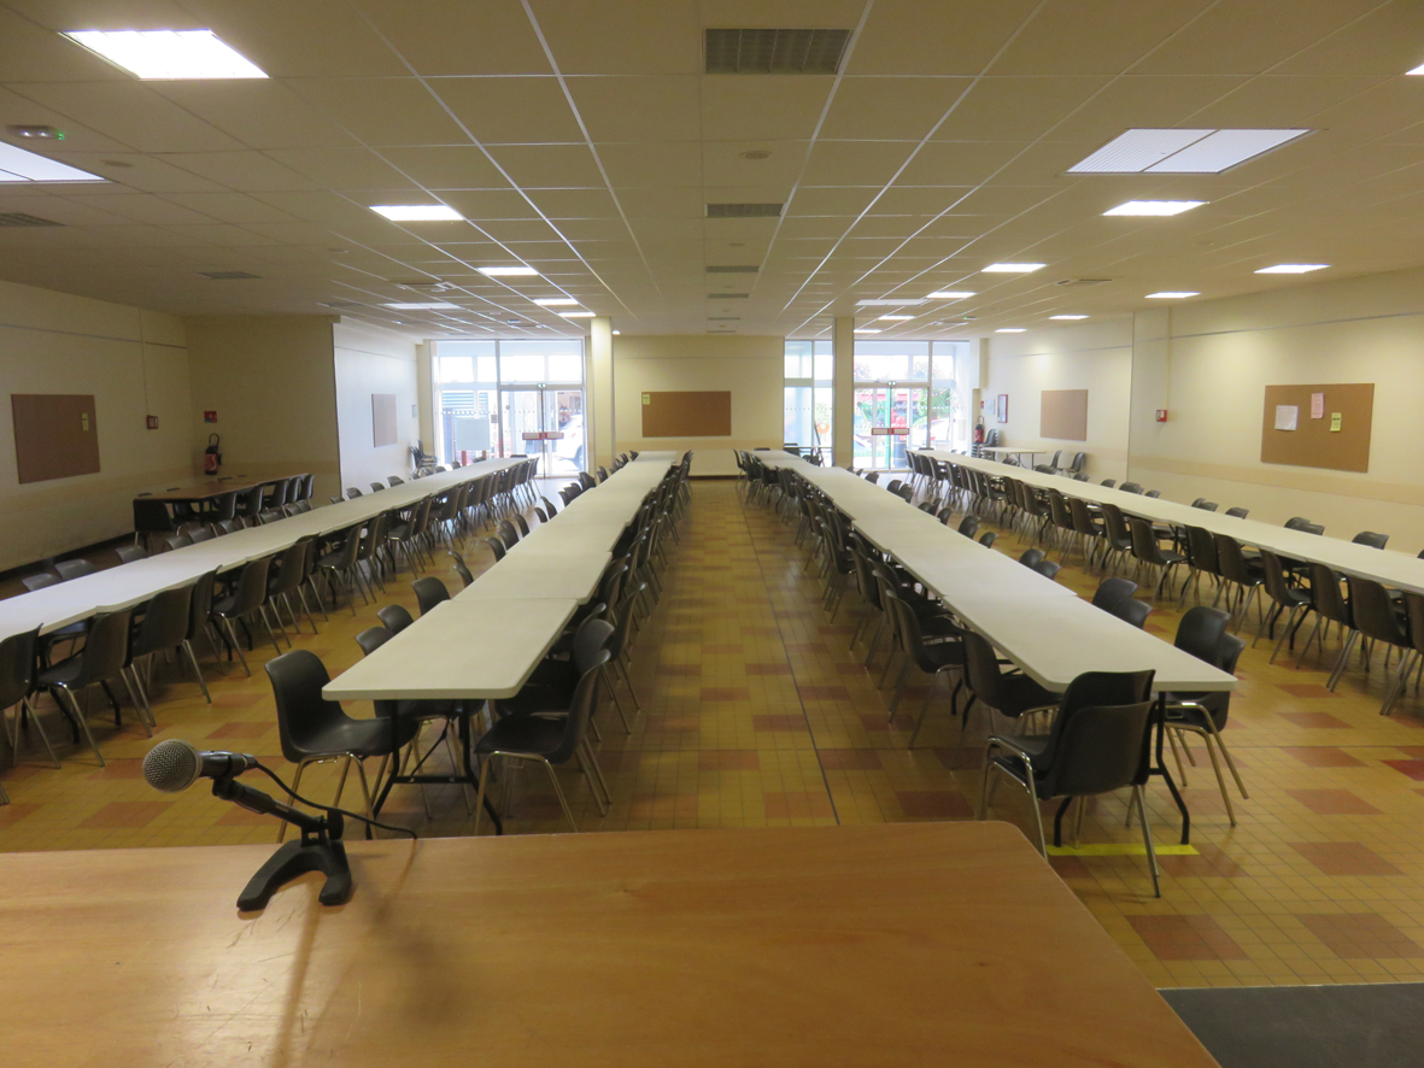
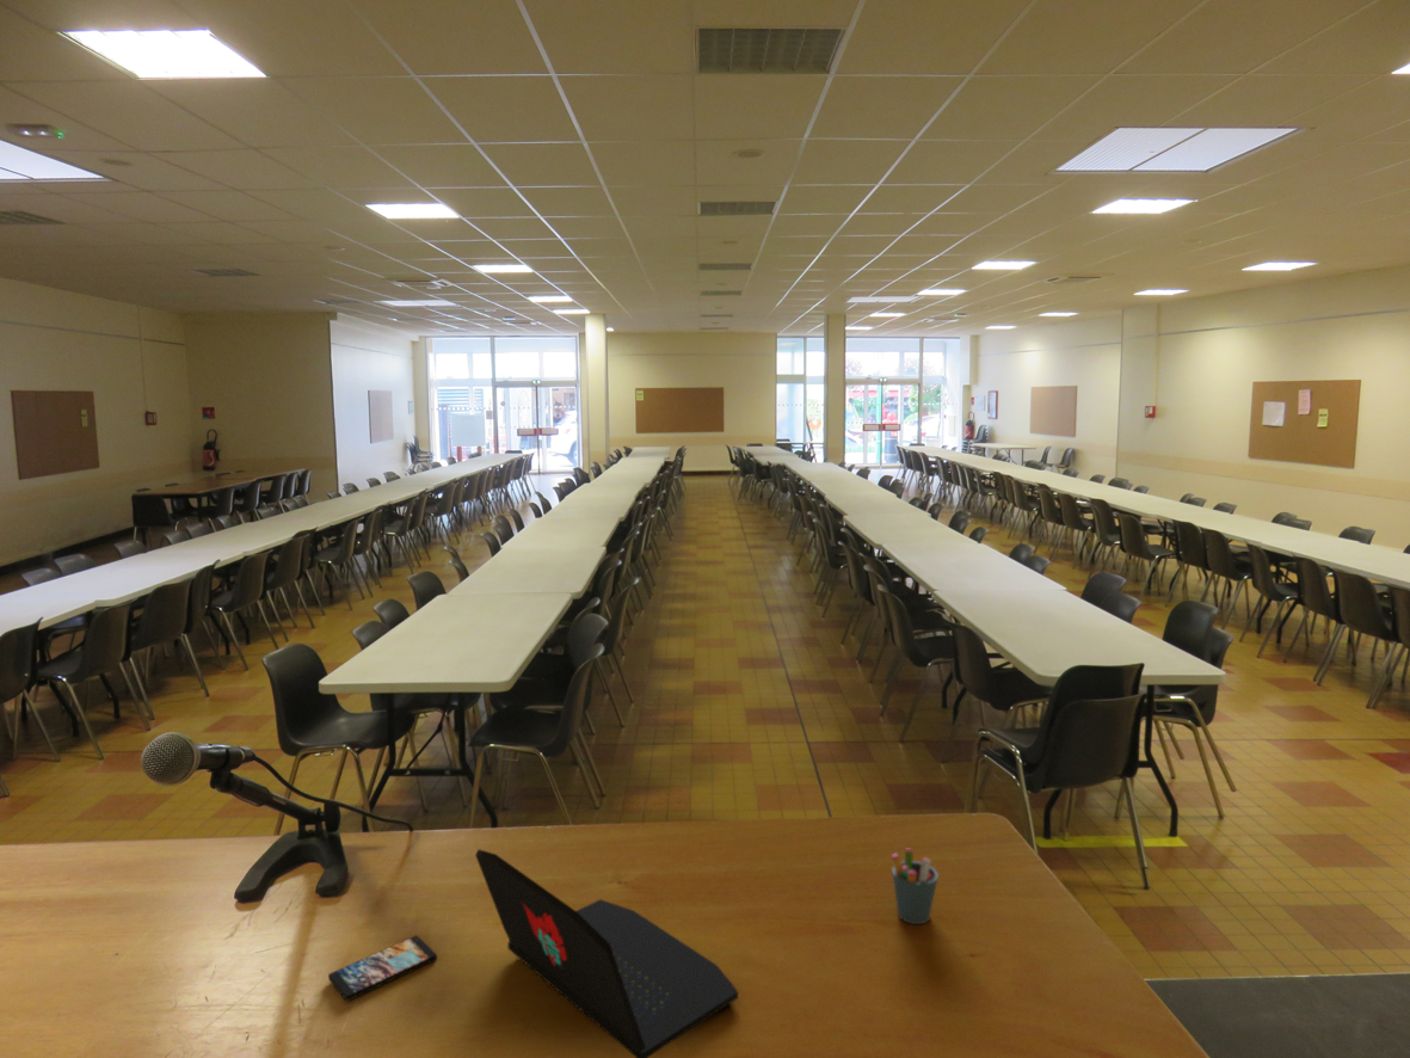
+ smartphone (383, 966)
+ pen holder (913, 881)
+ laptop (607, 917)
